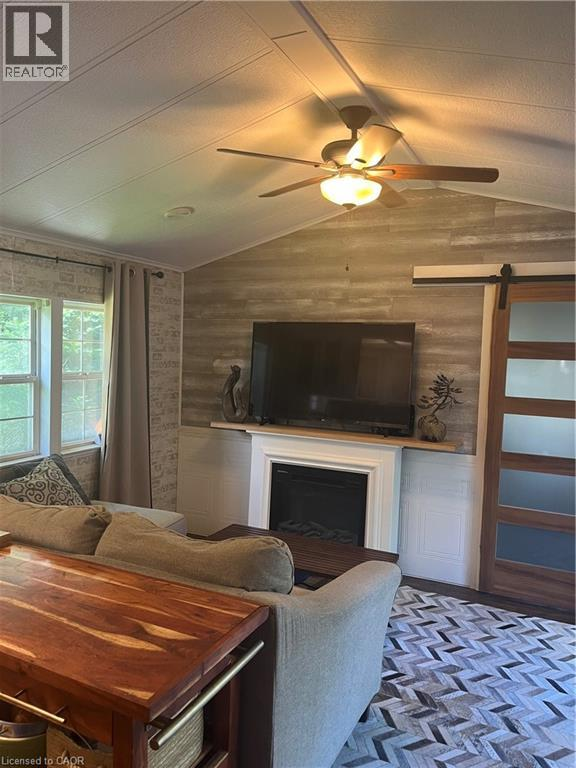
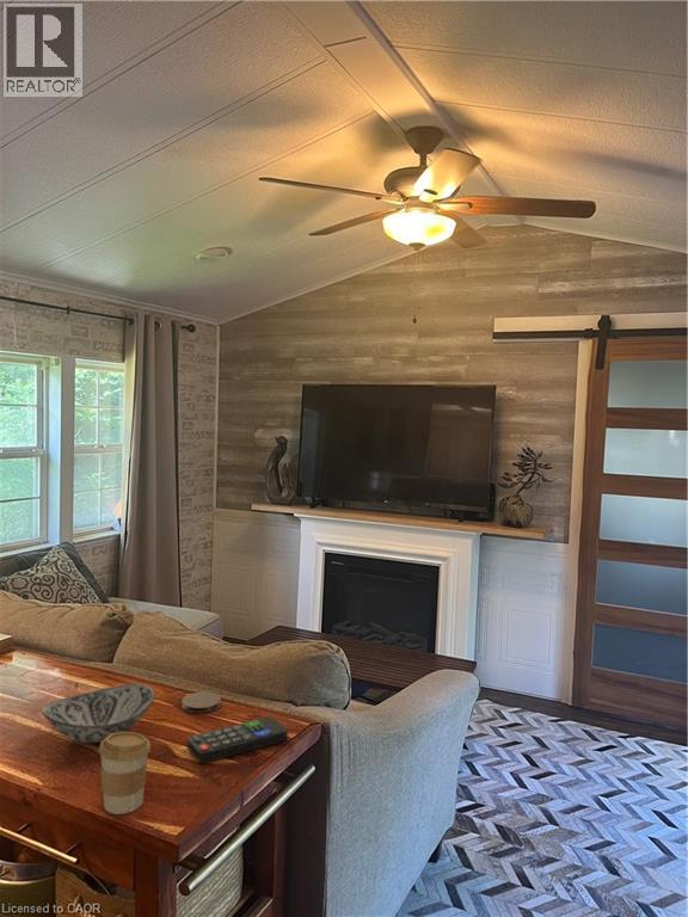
+ coaster (201, 702)
+ decorative bowl (99, 716)
+ remote control (238, 737)
+ coffee cup (124, 769)
